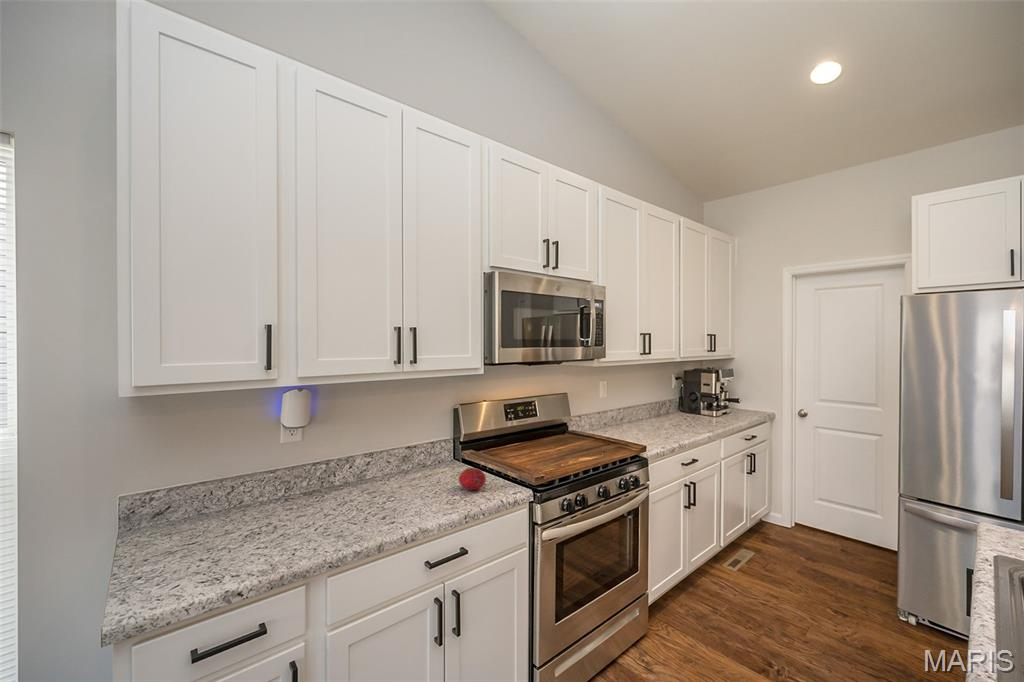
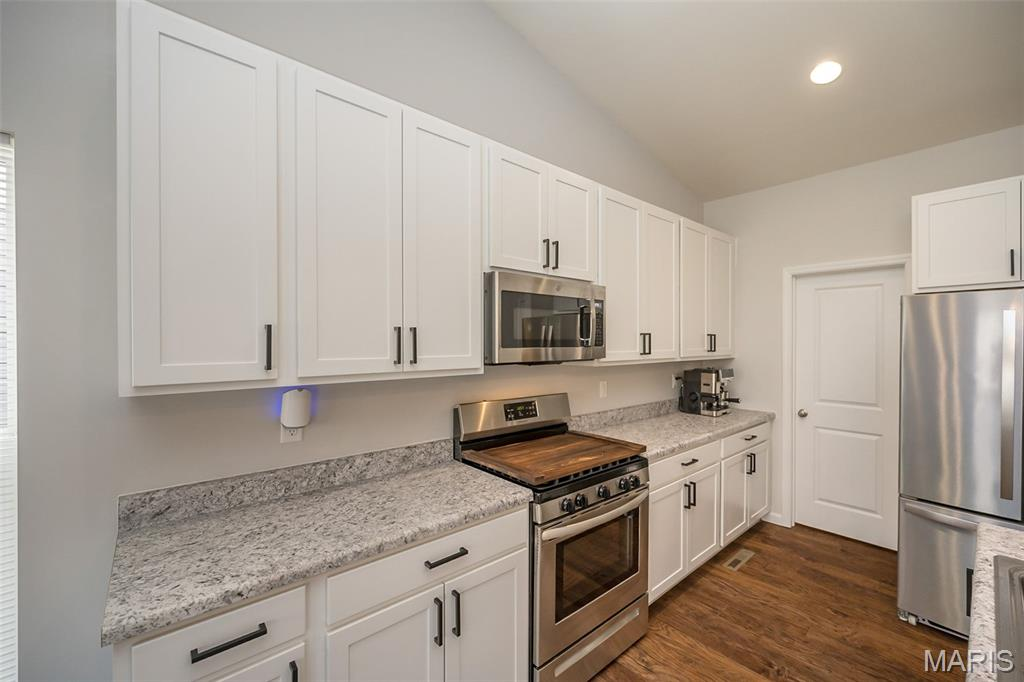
- fruit (471, 478)
